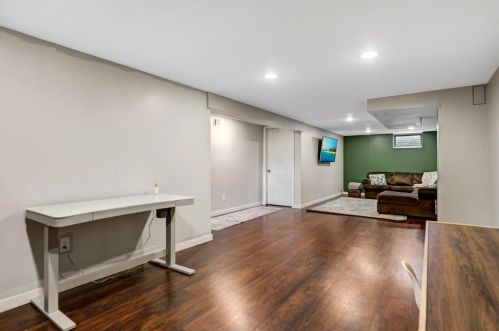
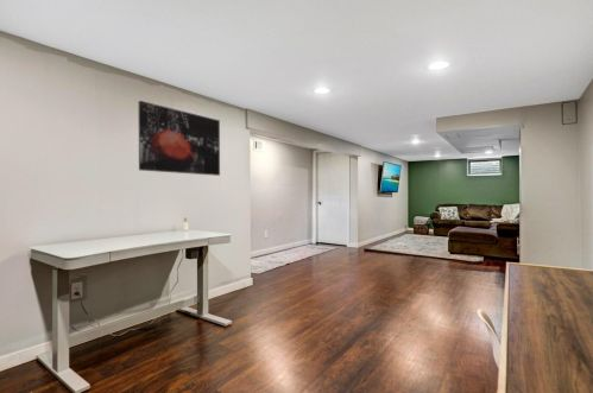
+ wall art (183, 142)
